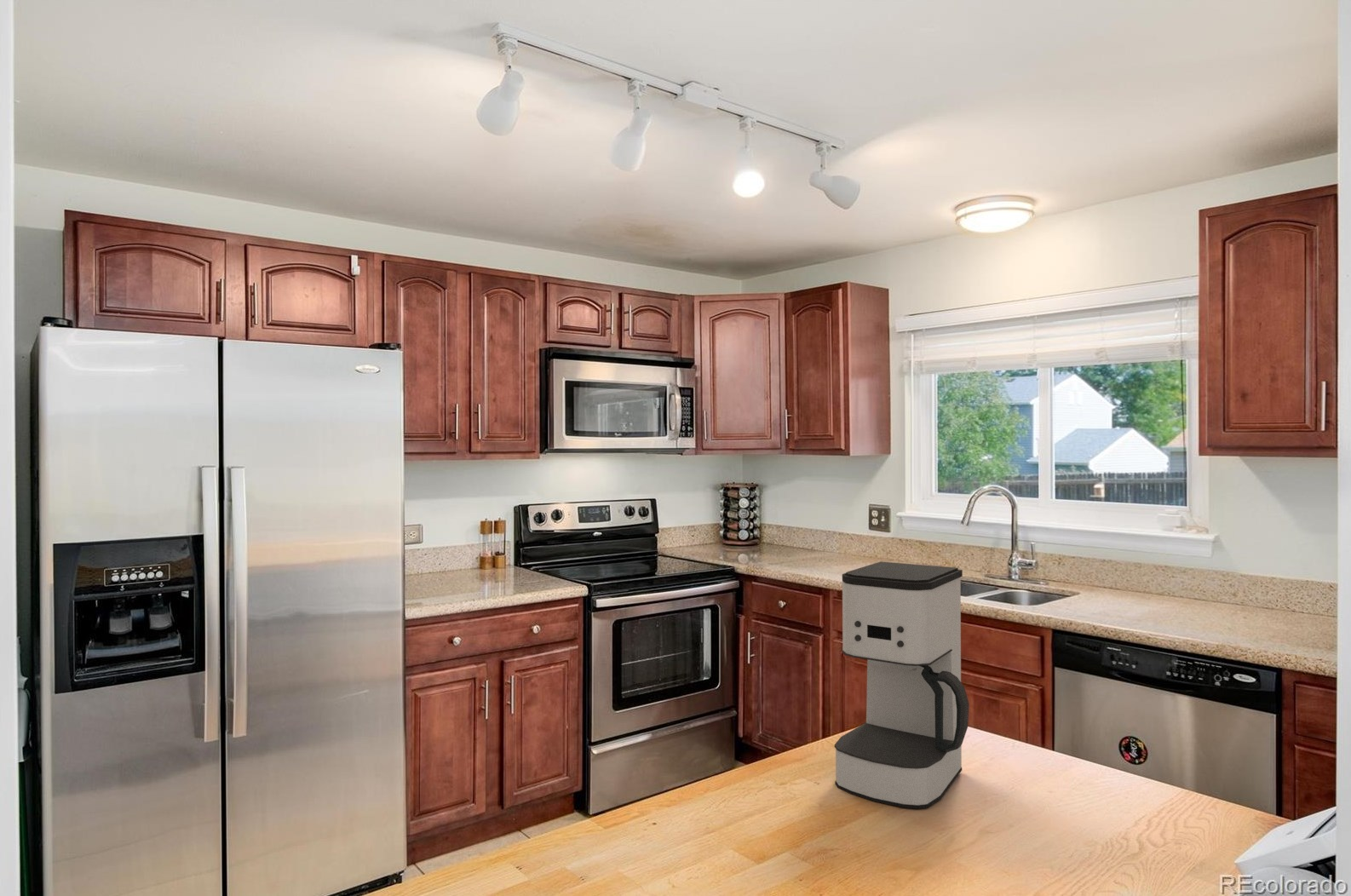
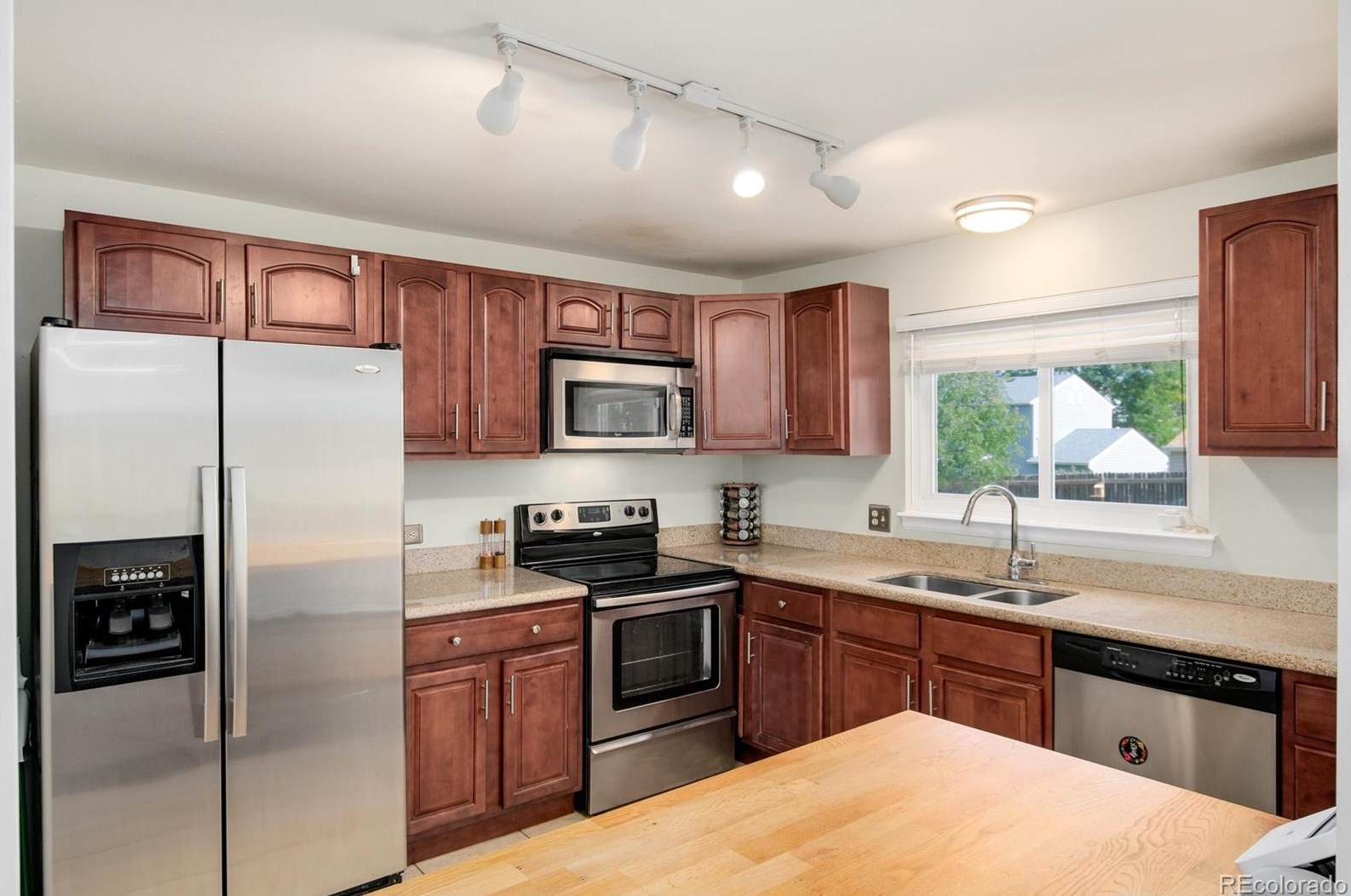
- coffee maker (905, 677)
